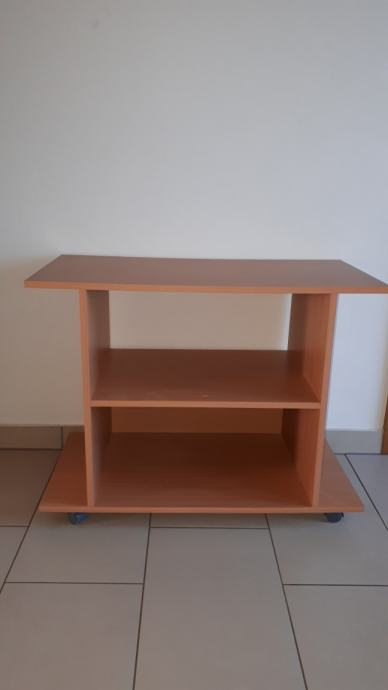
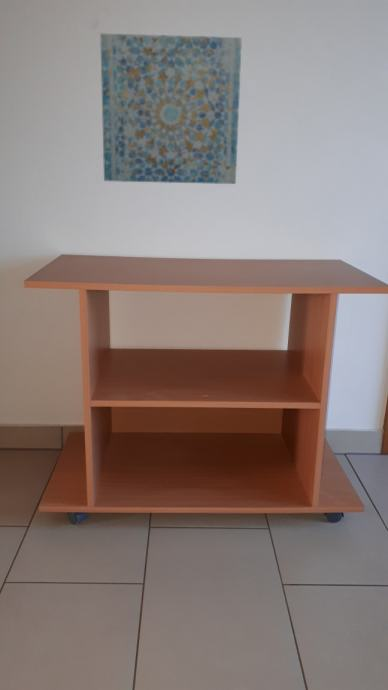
+ wall art (170, 112)
